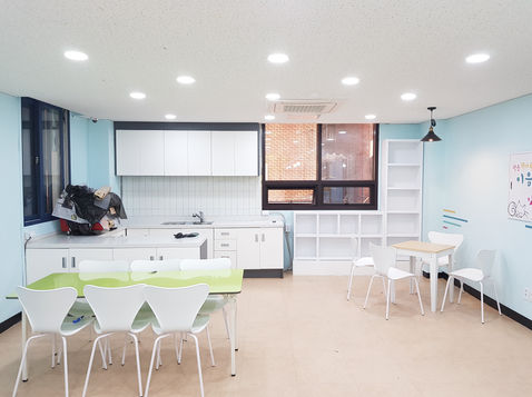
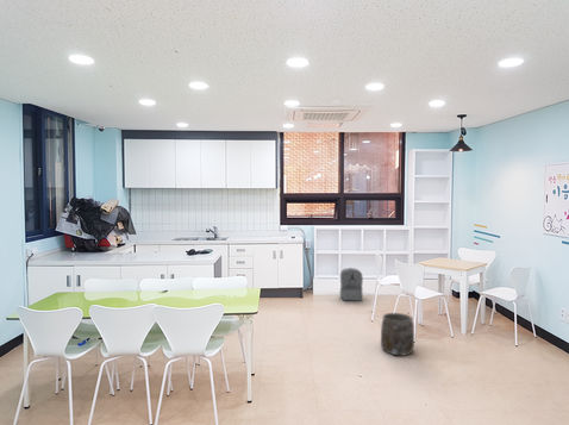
+ backpack (350, 283)
+ bucket (396, 333)
